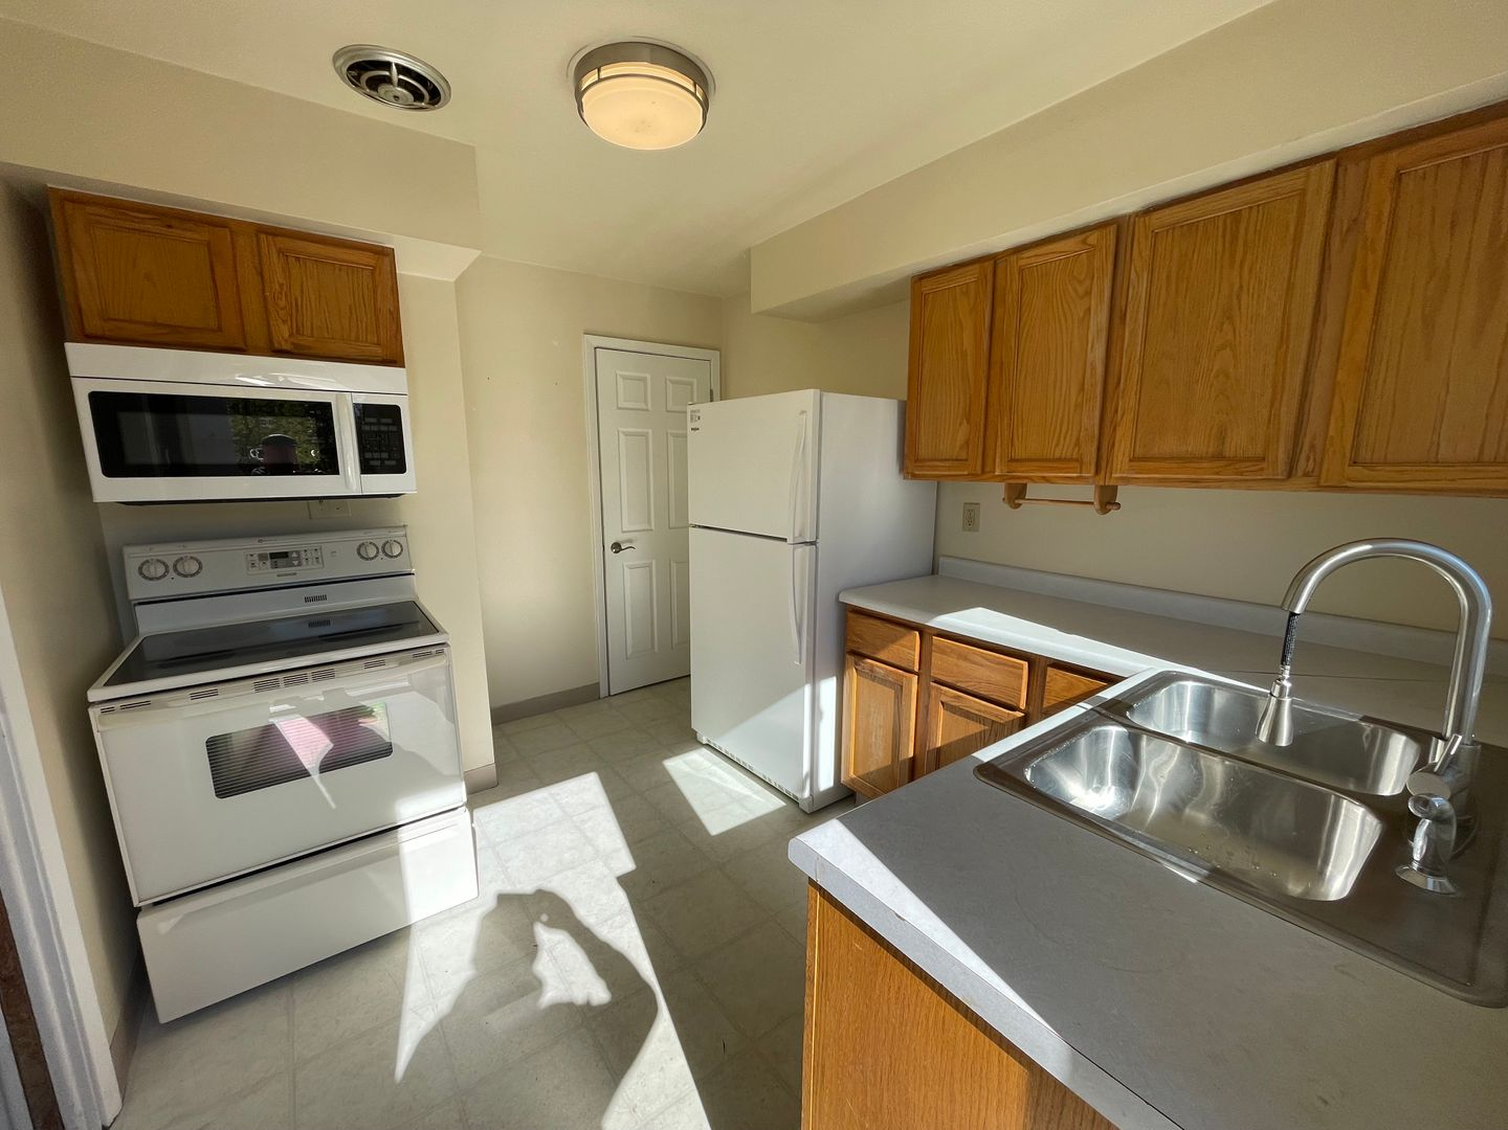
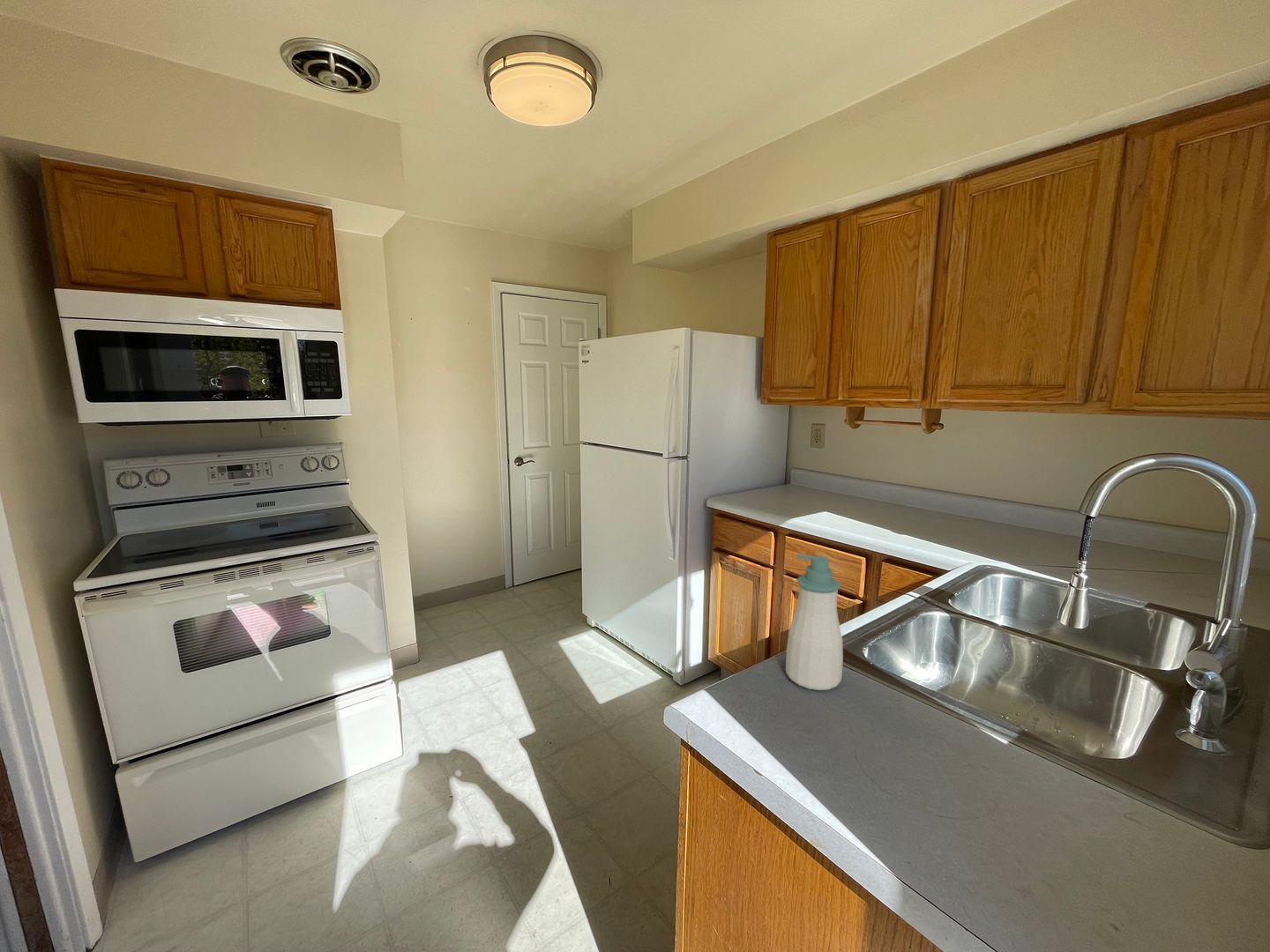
+ soap bottle (816, 619)
